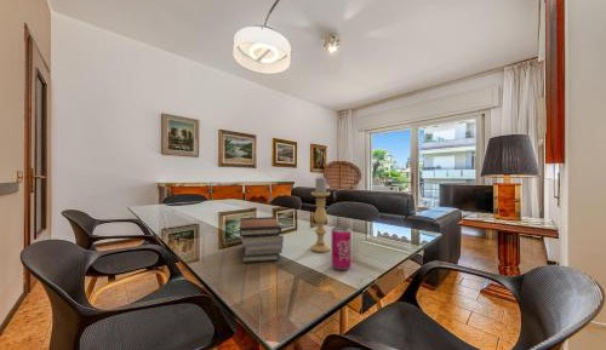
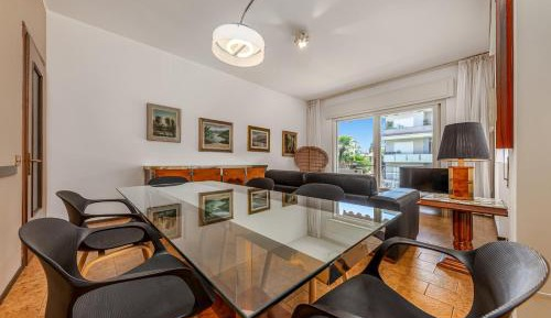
- book stack (259, 236)
- candle holder (320, 212)
- beverage can (341, 247)
